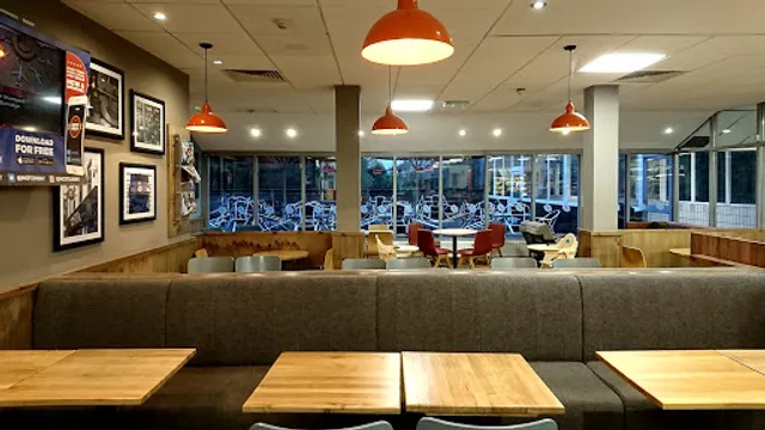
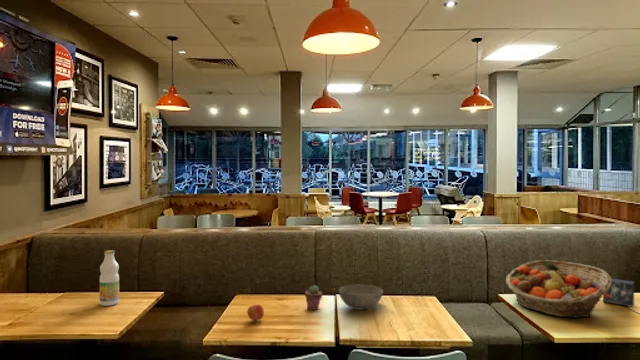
+ apple (255, 312)
+ small box (618, 291)
+ bottle (109, 277)
+ potted succulent (313, 296)
+ fruit basket (555, 286)
+ bowl (360, 298)
